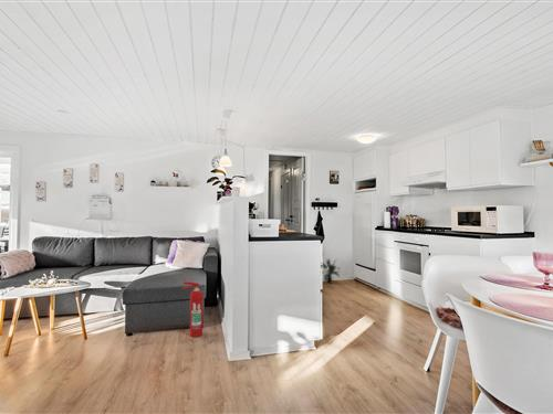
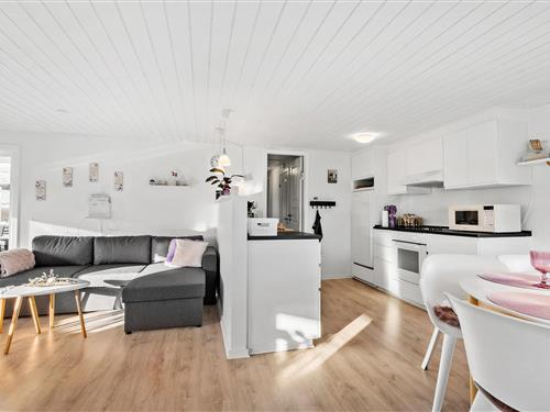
- fire extinguisher (192, 307)
- potted plant (330, 270)
